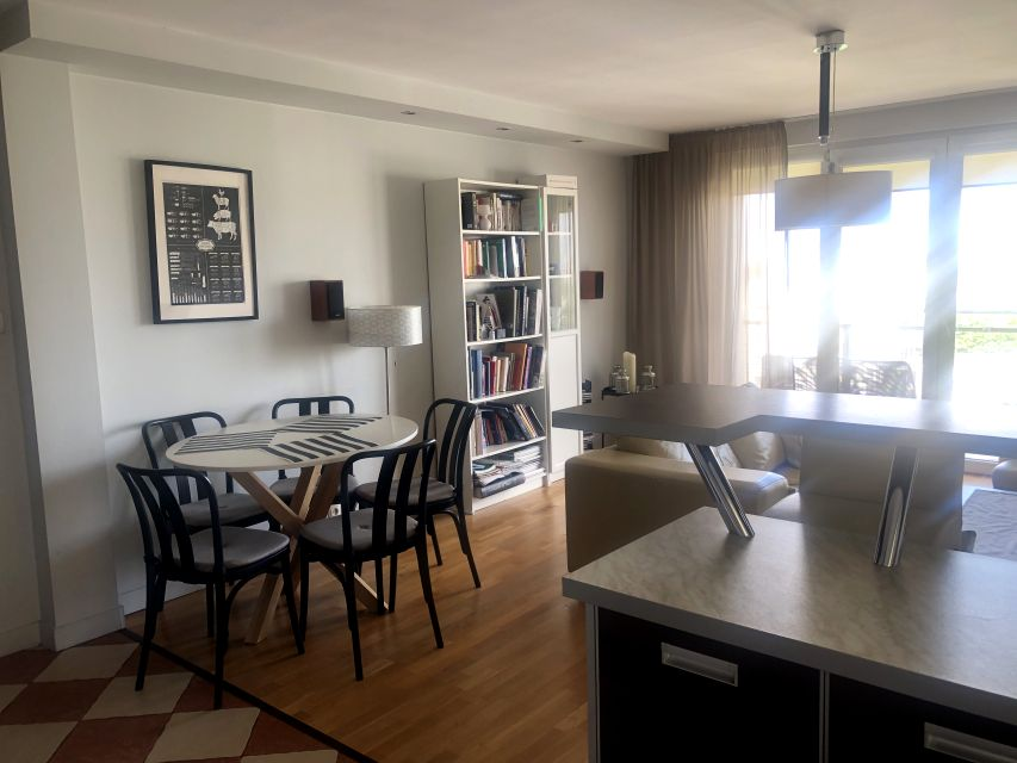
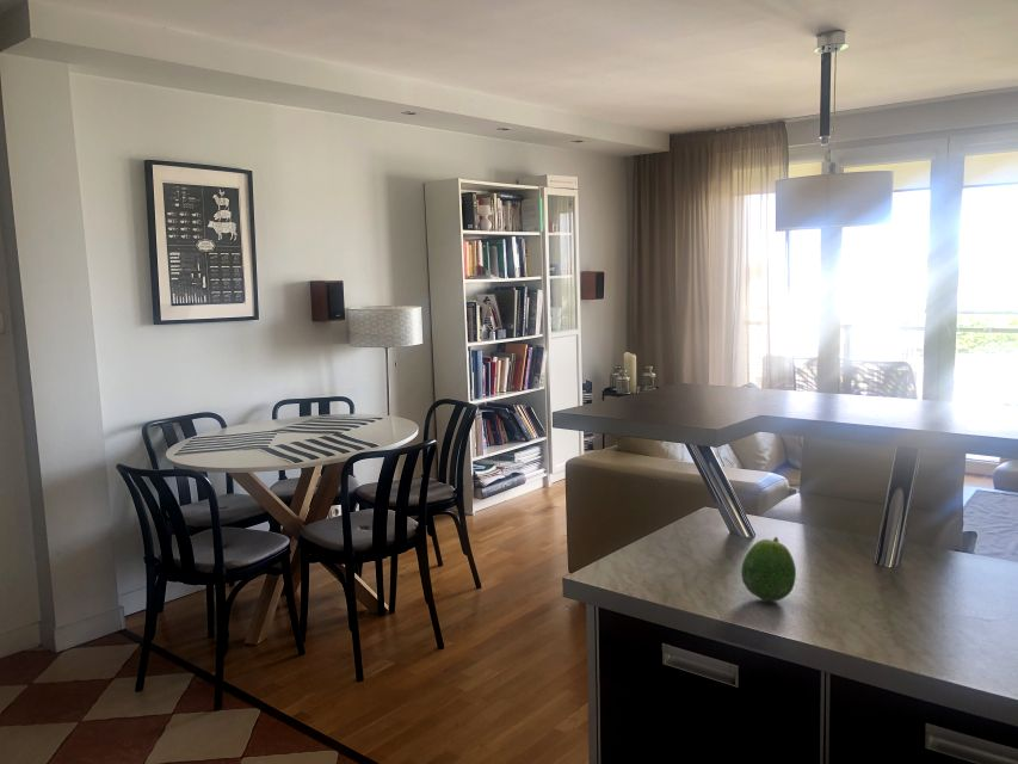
+ fruit (767, 568)
